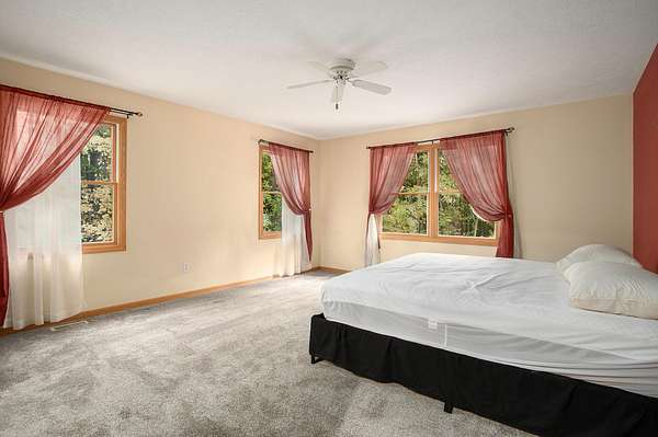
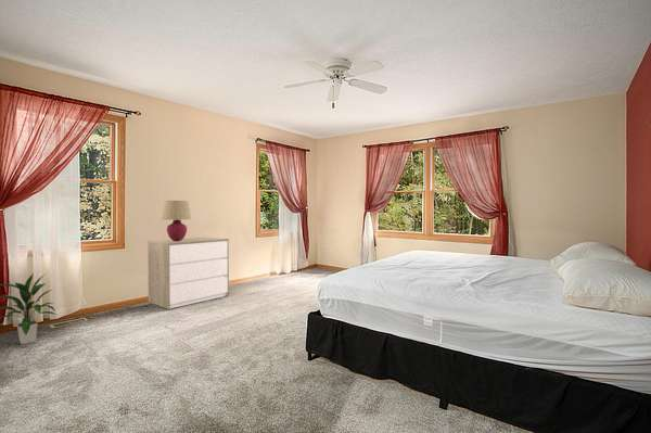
+ indoor plant (25, 308)
+ dresser (189, 269)
+ table lamp (177, 220)
